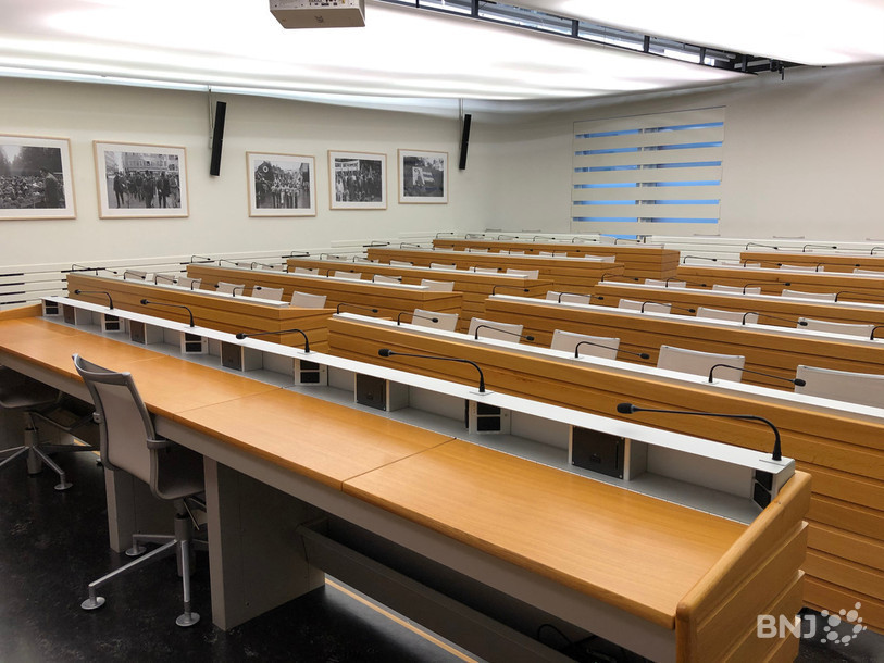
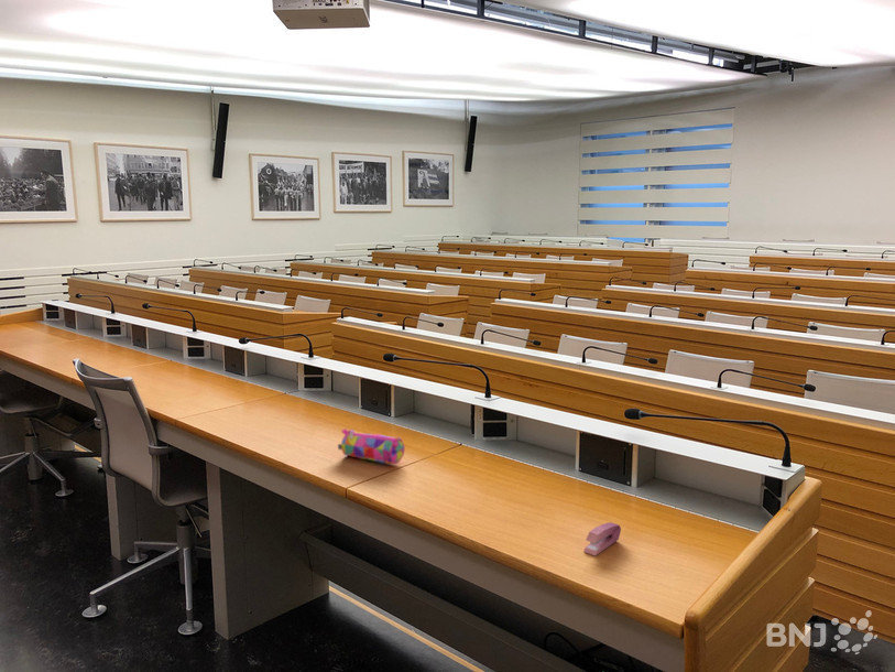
+ stapler (602, 535)
+ pencil case (371, 446)
